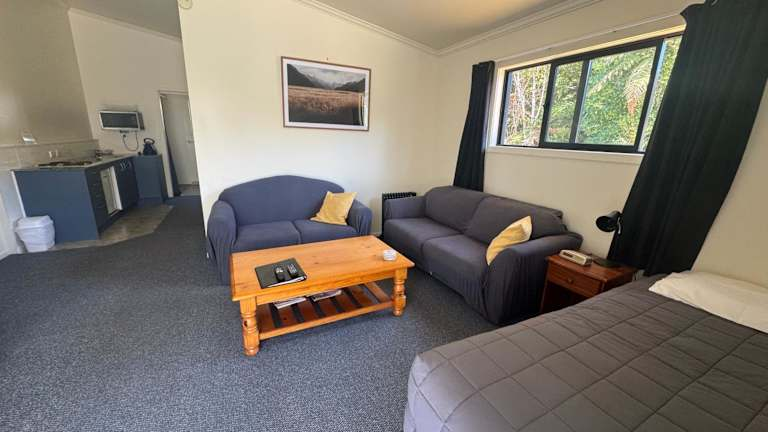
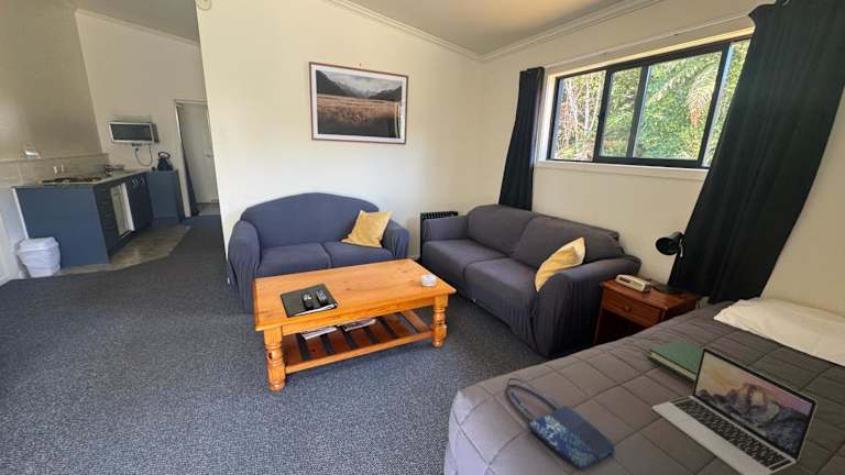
+ laptop (724, 406)
+ hardback book (698, 367)
+ shopping bag (548, 415)
